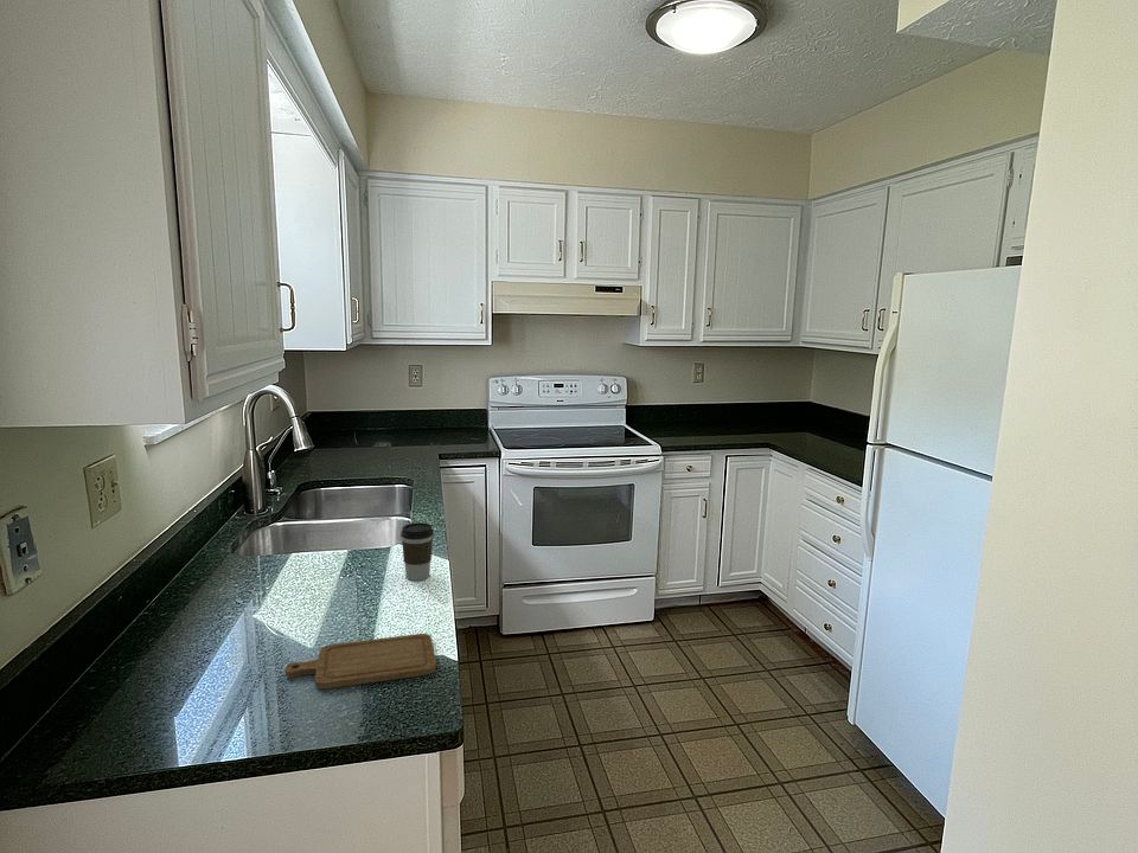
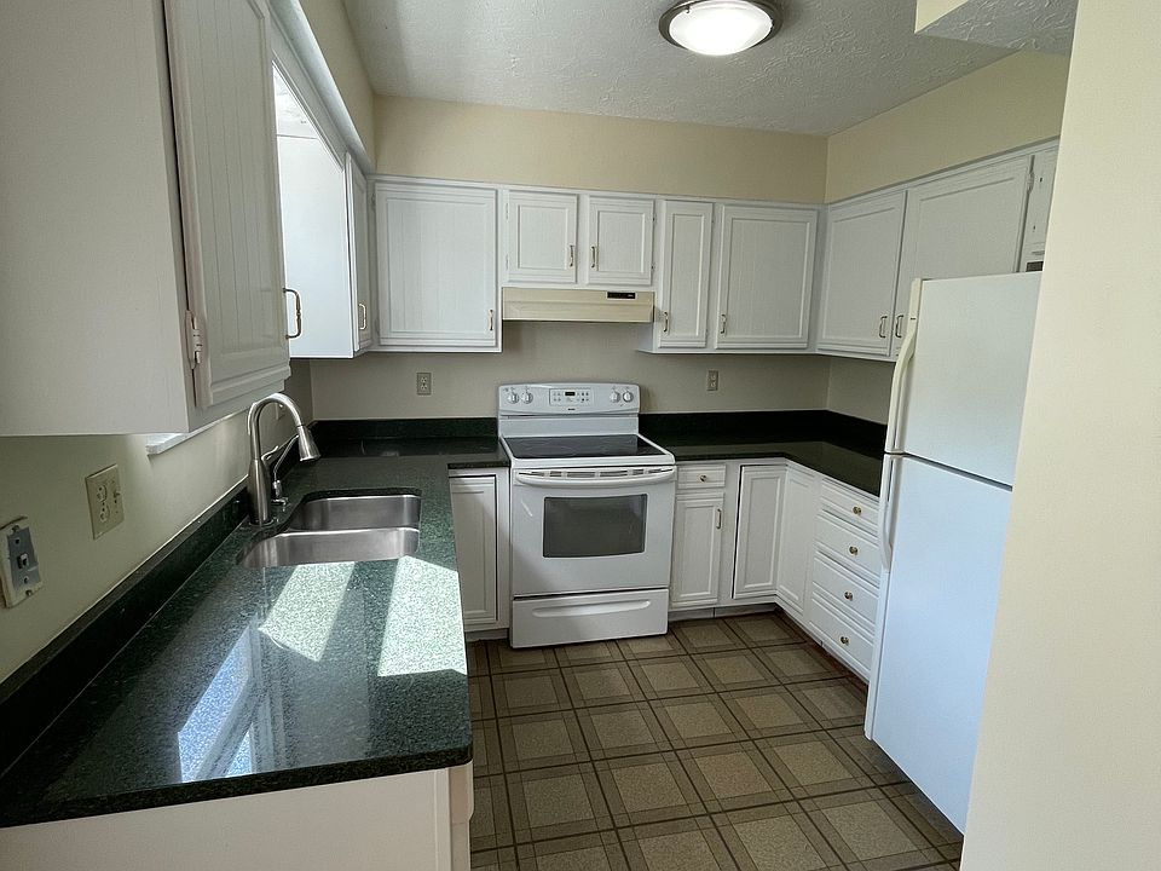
- coffee cup (417, 551)
- chopping board (362, 660)
